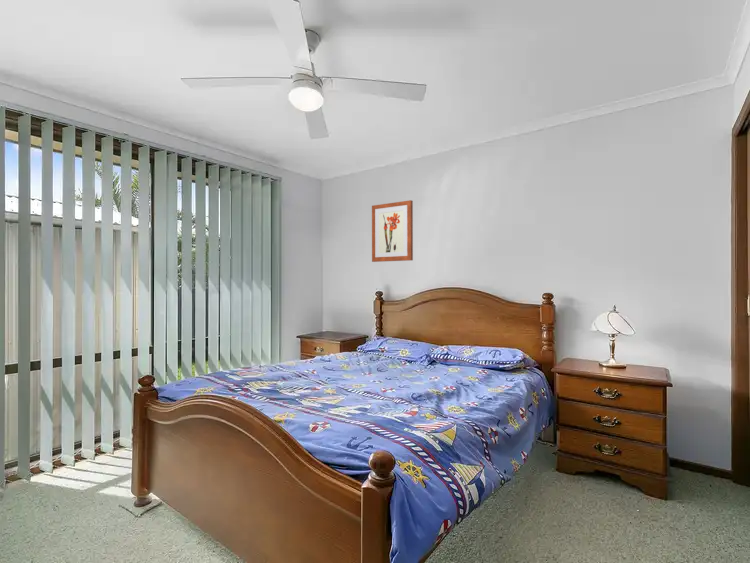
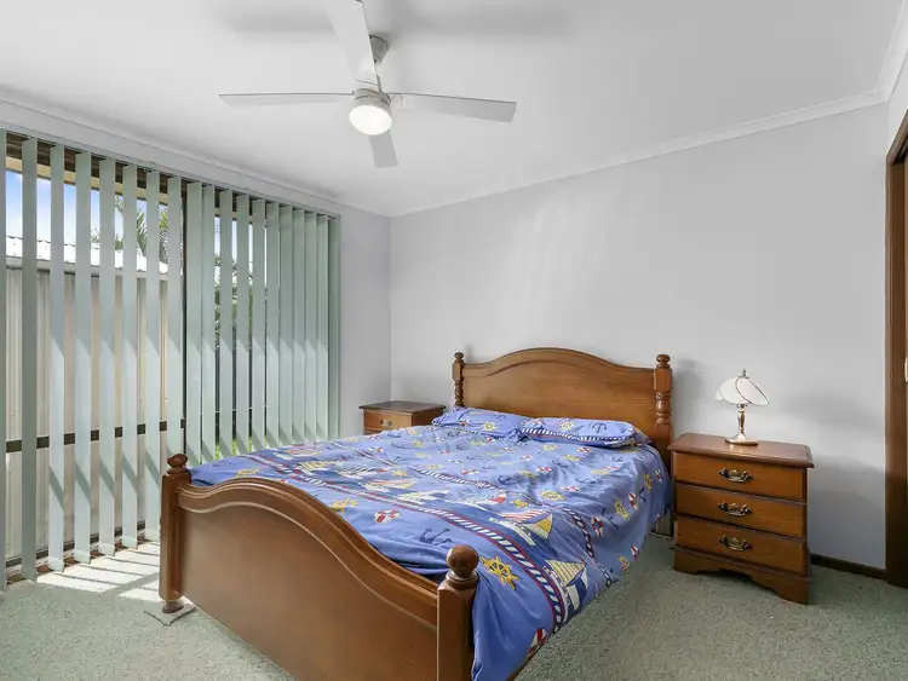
- wall art (391, 232)
